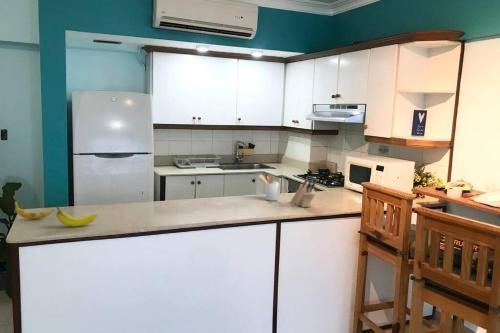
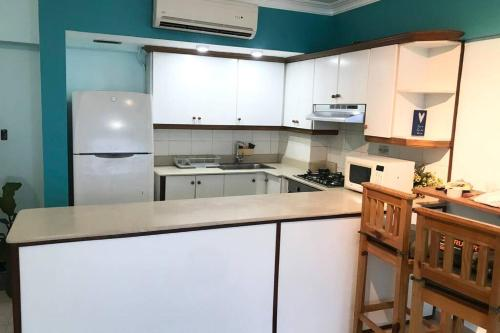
- banana (34, 213)
- knife block (304, 190)
- fruit (76, 218)
- utensil holder (268, 186)
